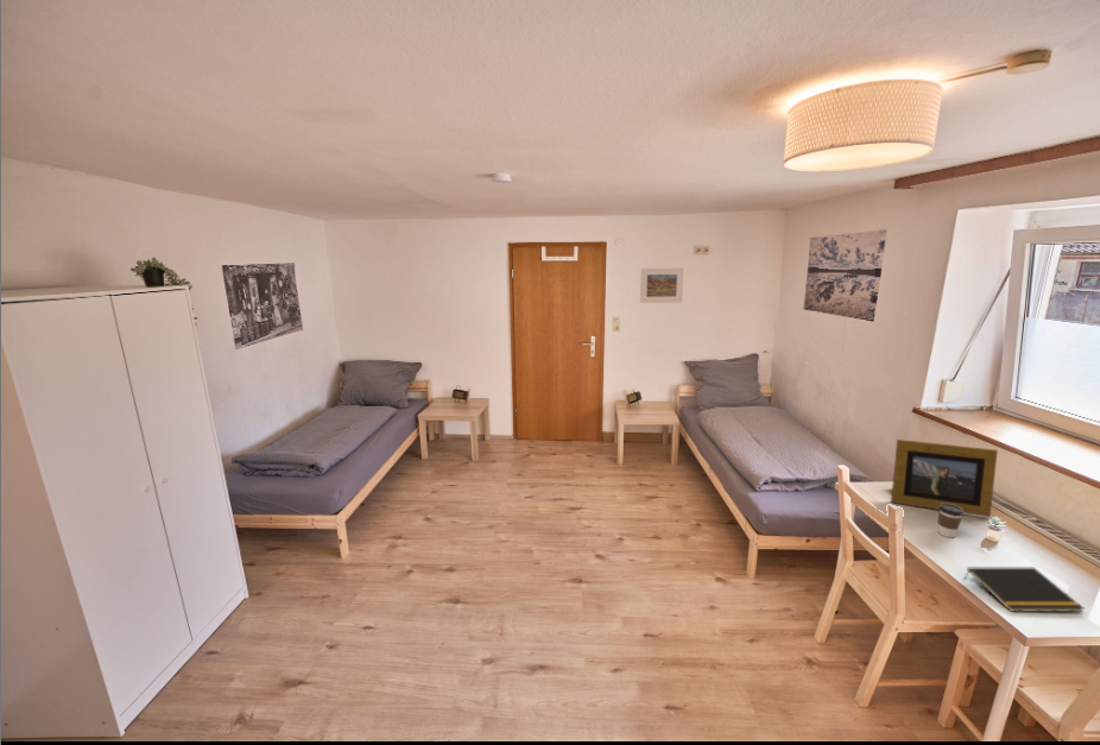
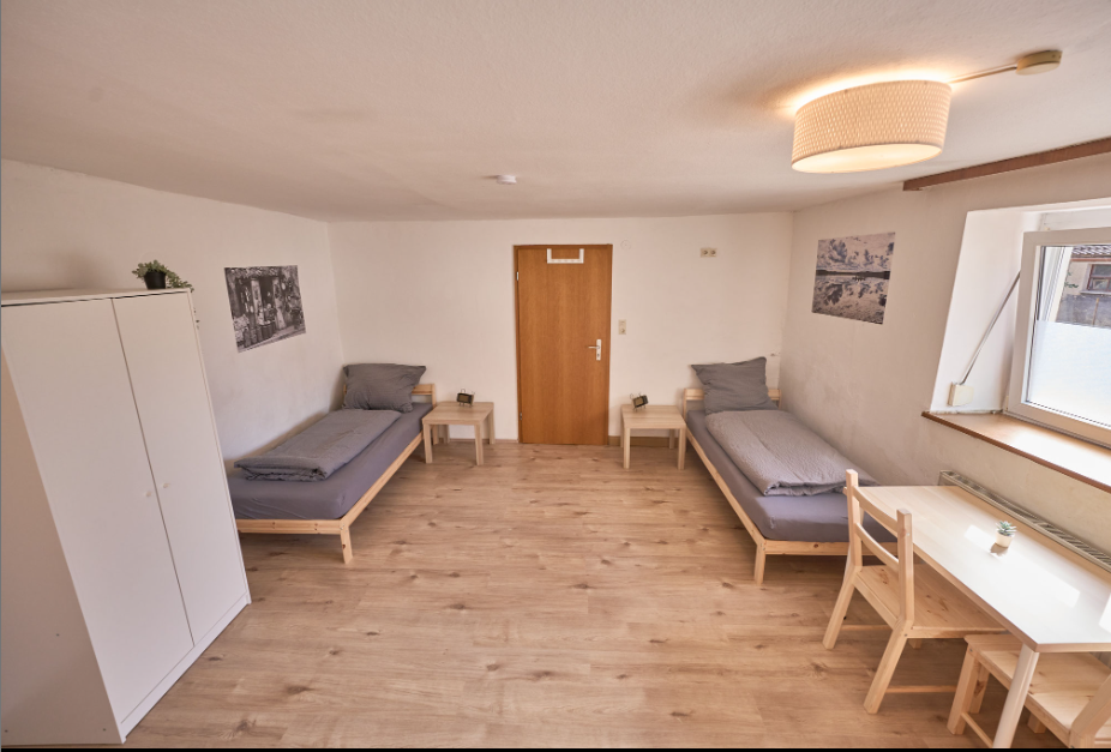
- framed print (662, 285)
- coffee cup (948, 520)
- notepad (1022, 588)
- picture frame (937, 472)
